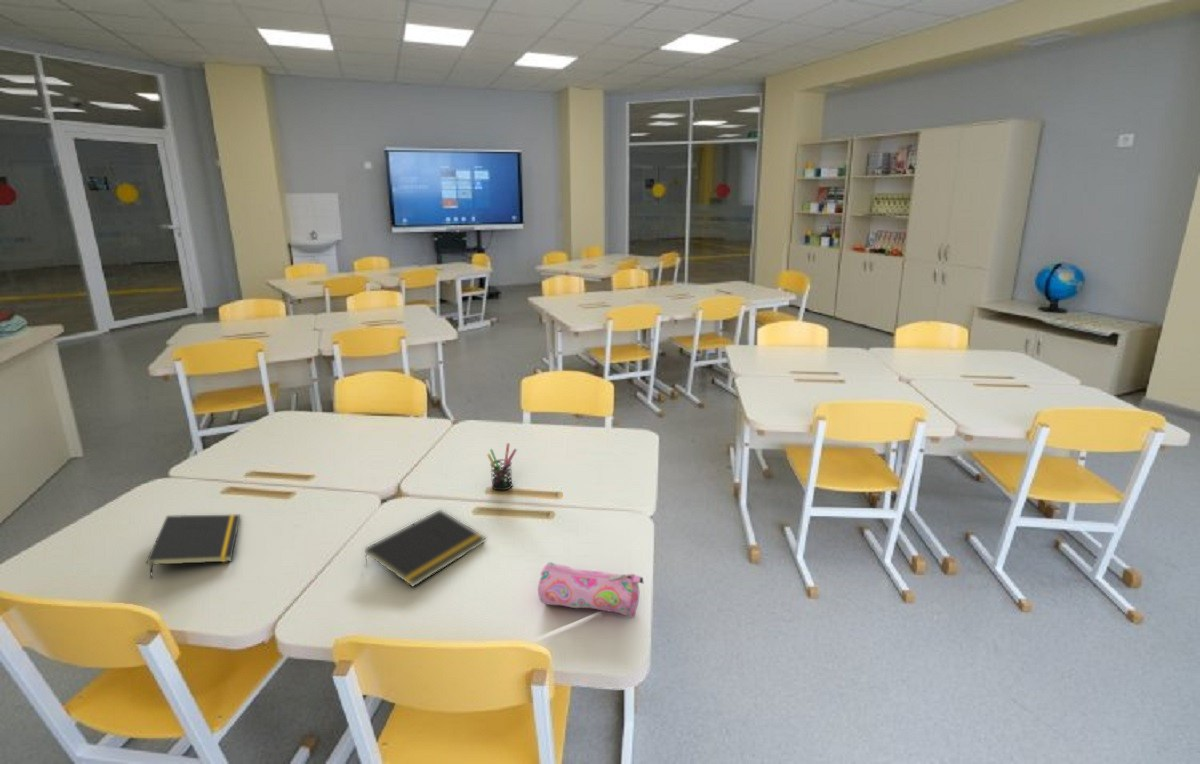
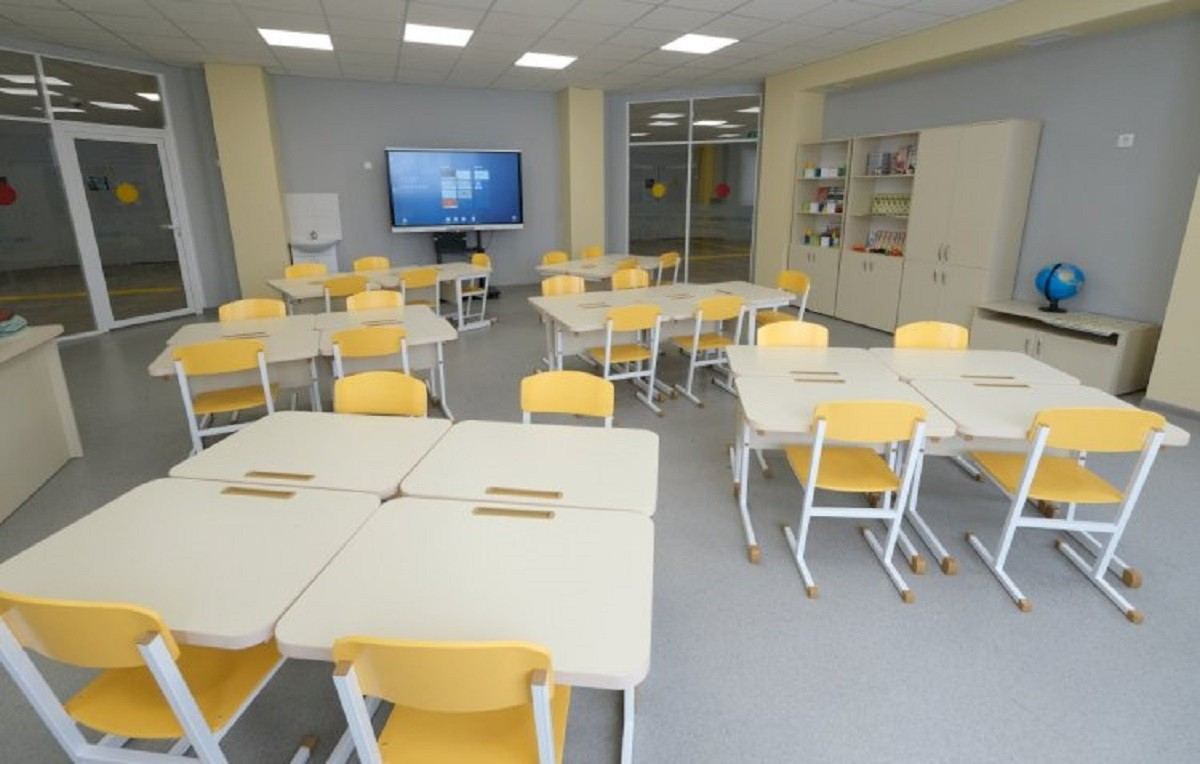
- pencil case (590, 588)
- notepad (197, 537)
- notepad (427, 544)
- pen holder (500, 465)
